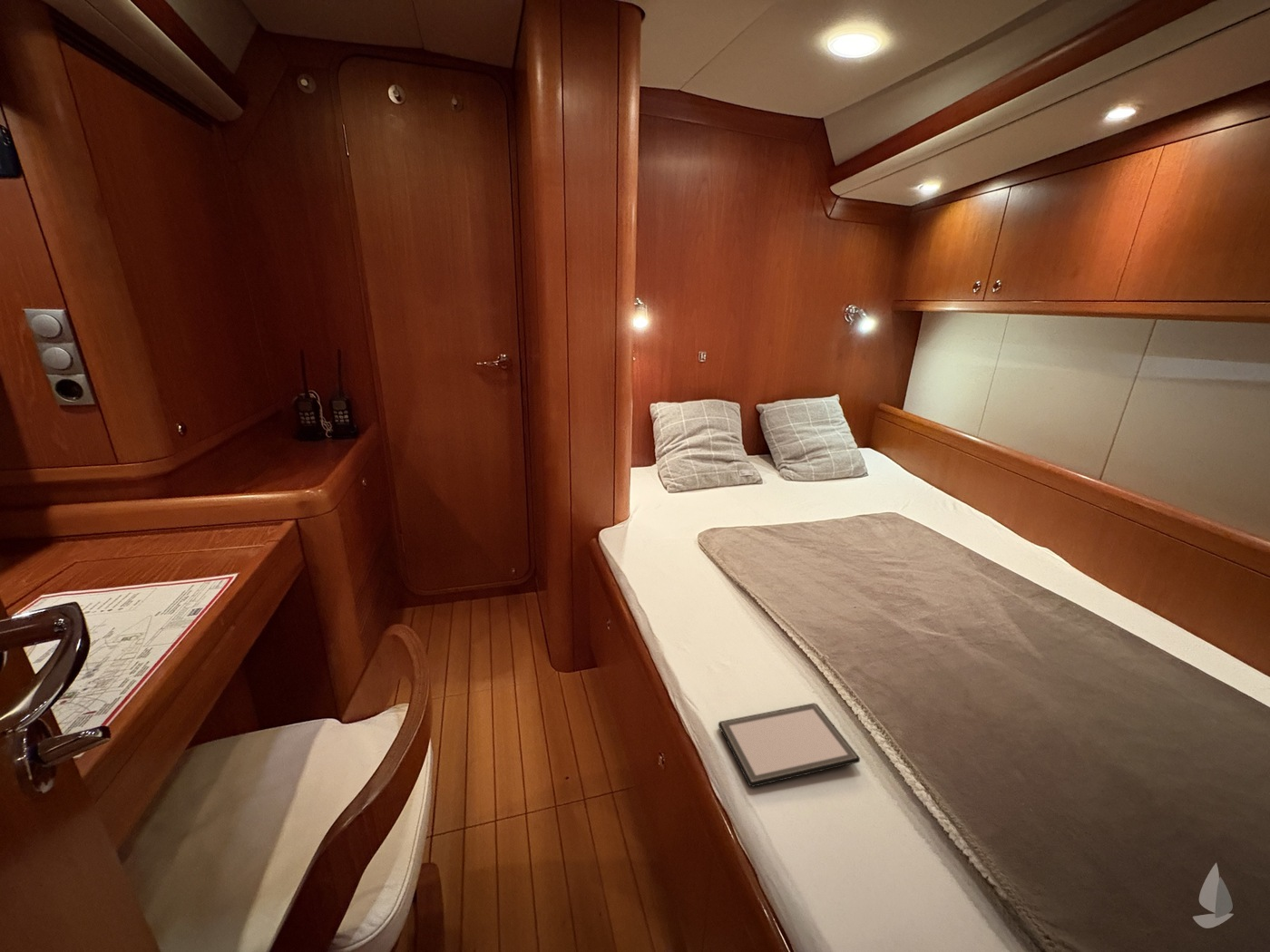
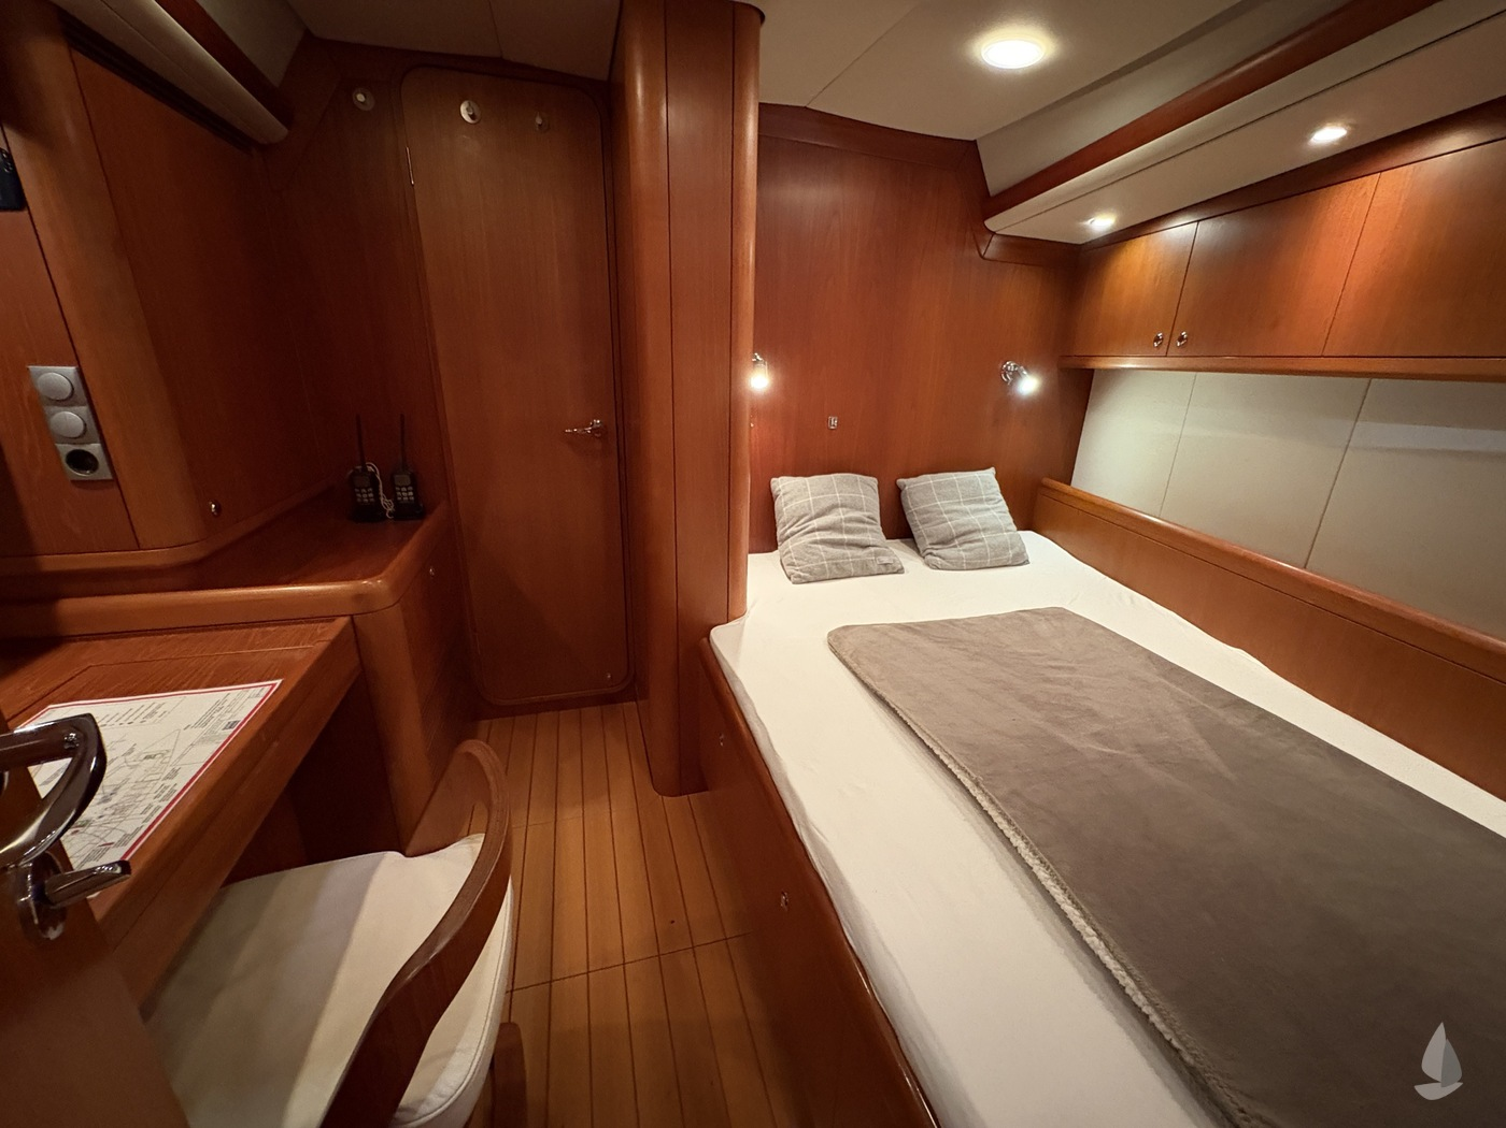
- tablet (786, 741)
